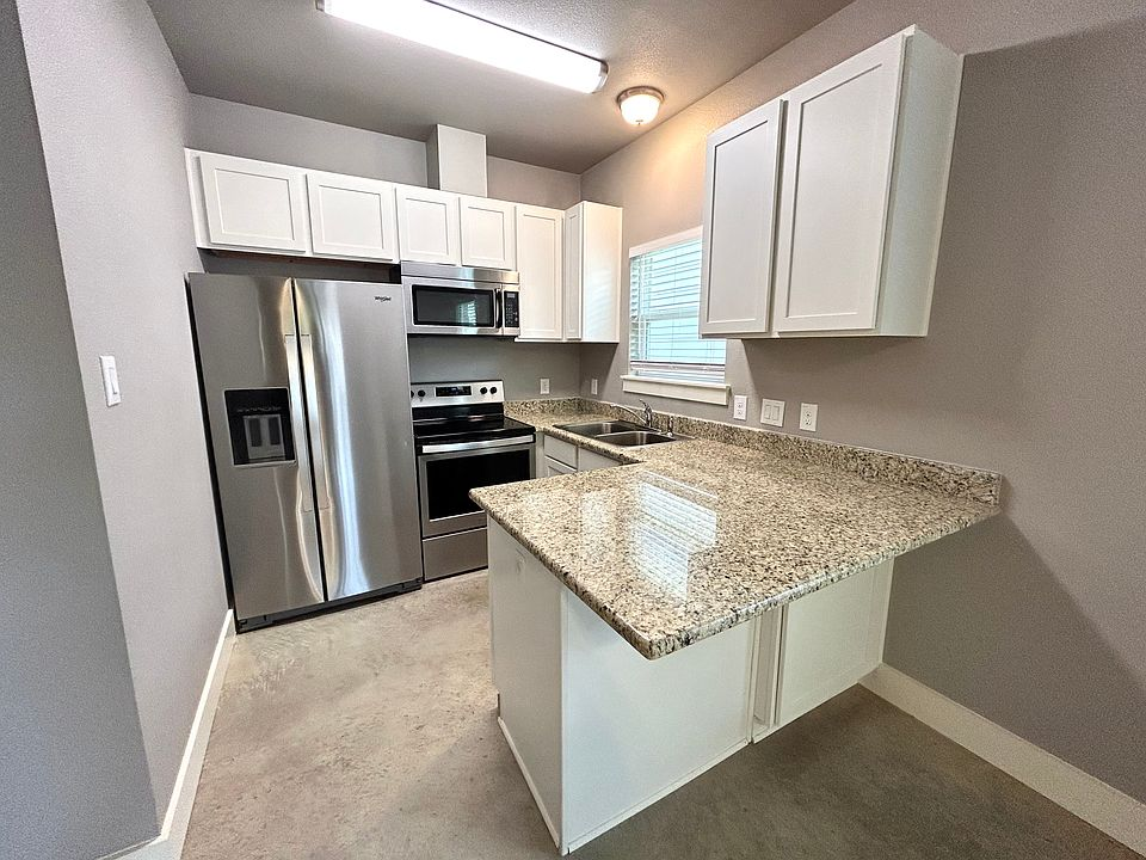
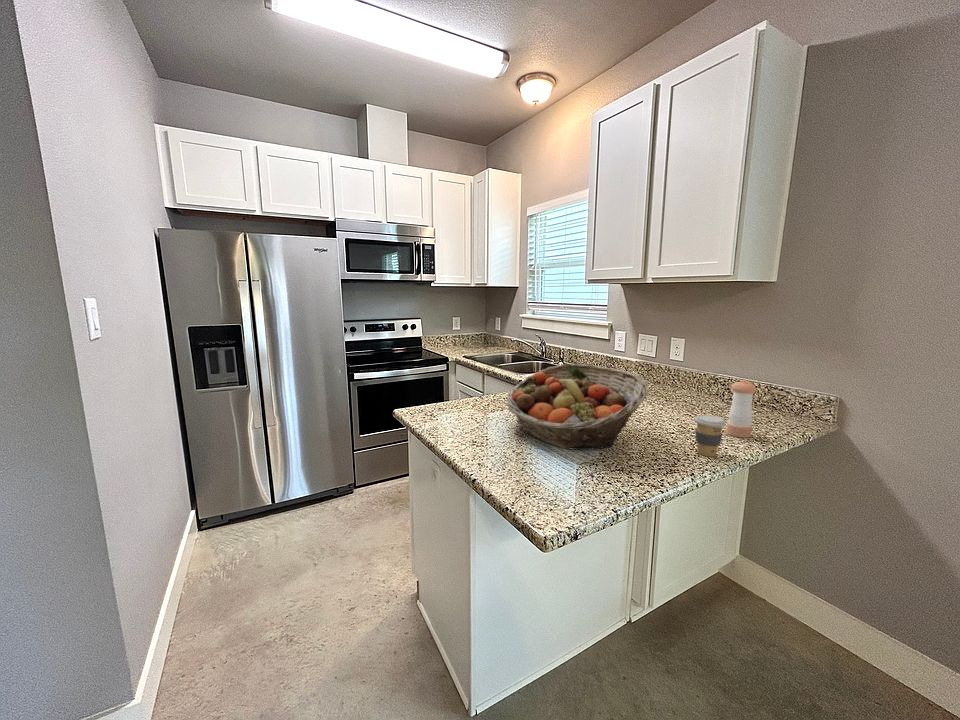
+ pepper shaker (741, 407)
+ fruit basket (571, 402)
+ coffee cup (708, 435)
